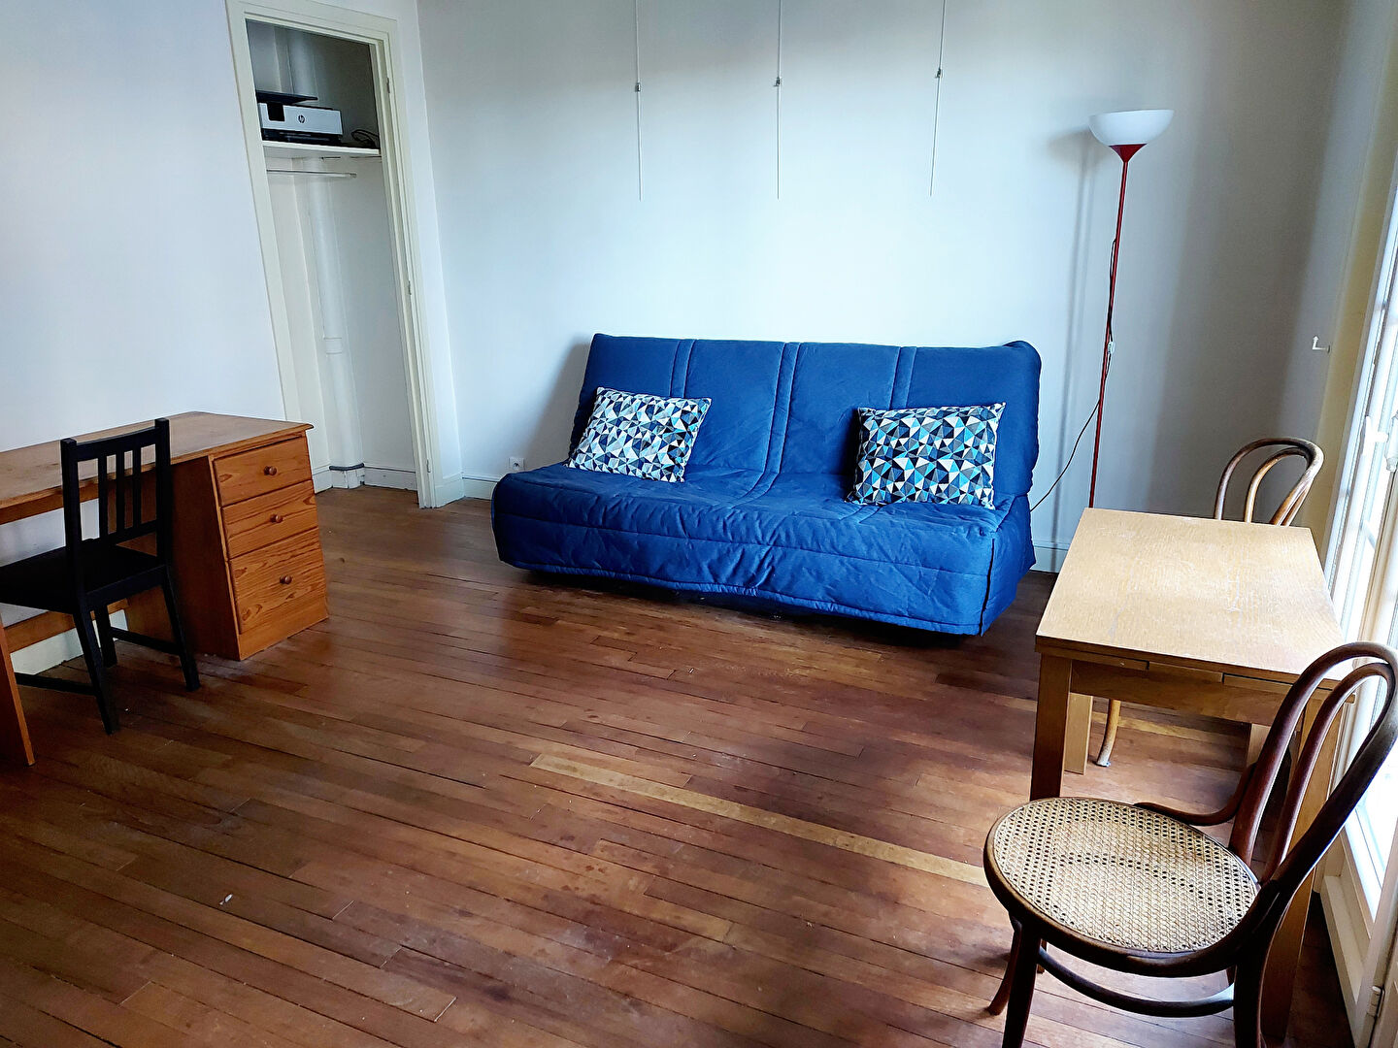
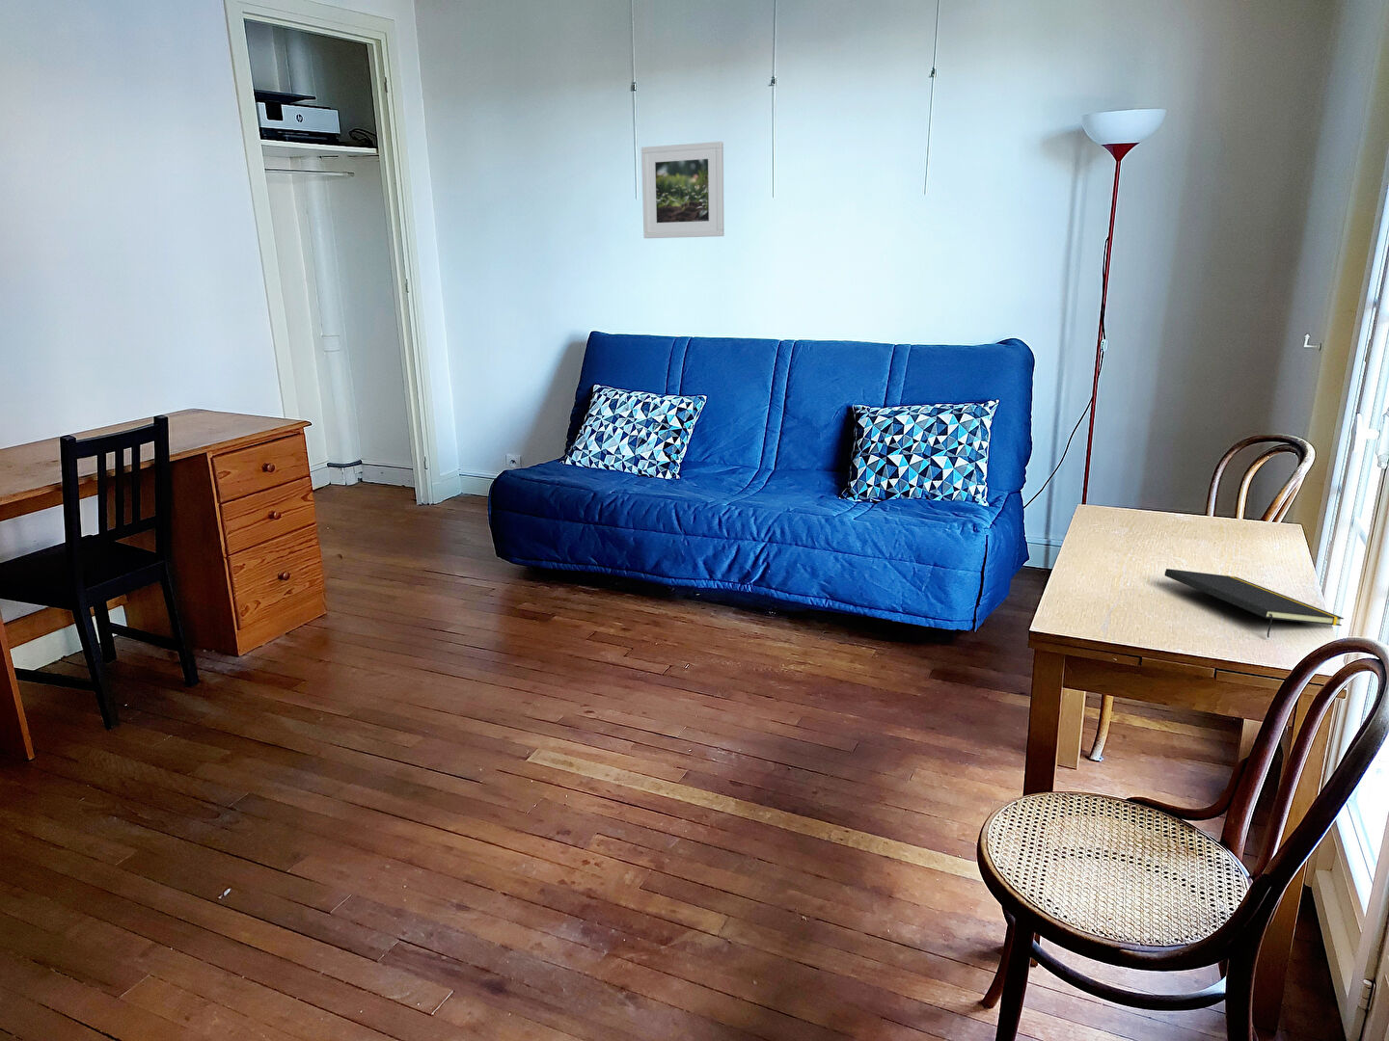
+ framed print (682, 191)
+ notepad (1249, 596)
